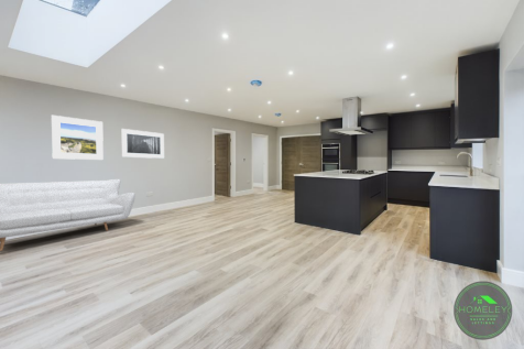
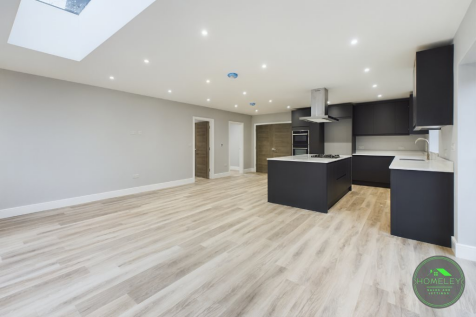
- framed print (144, 144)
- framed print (78, 139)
- sofa (64, 207)
